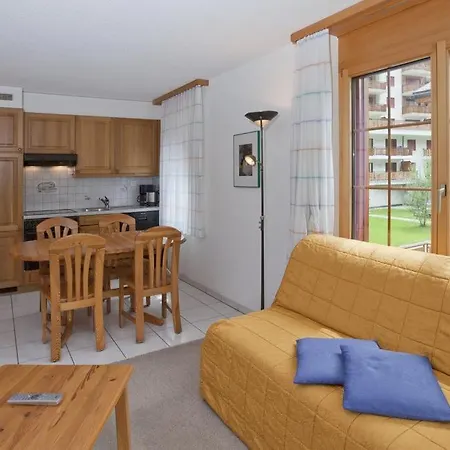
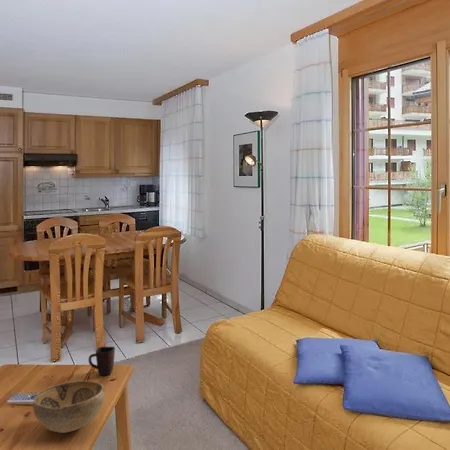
+ decorative bowl (70, 408)
+ mug (102, 361)
